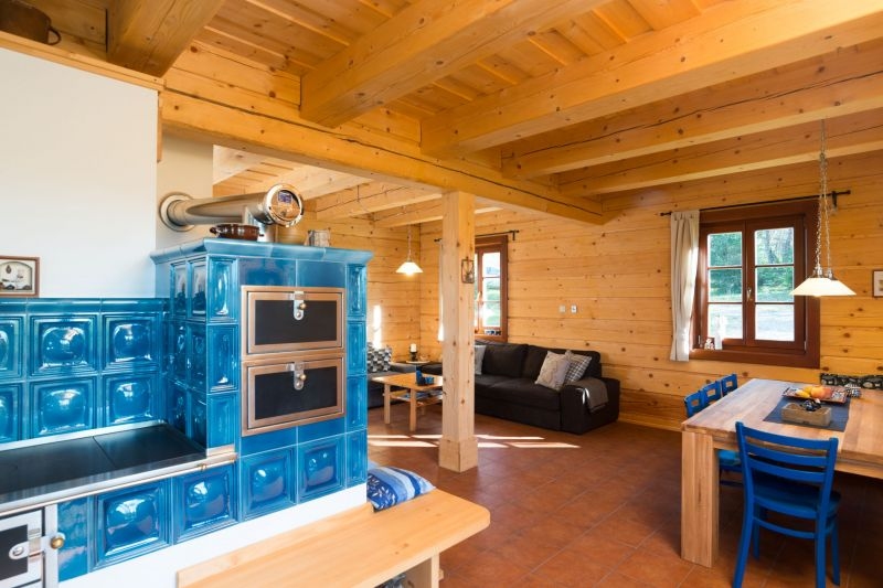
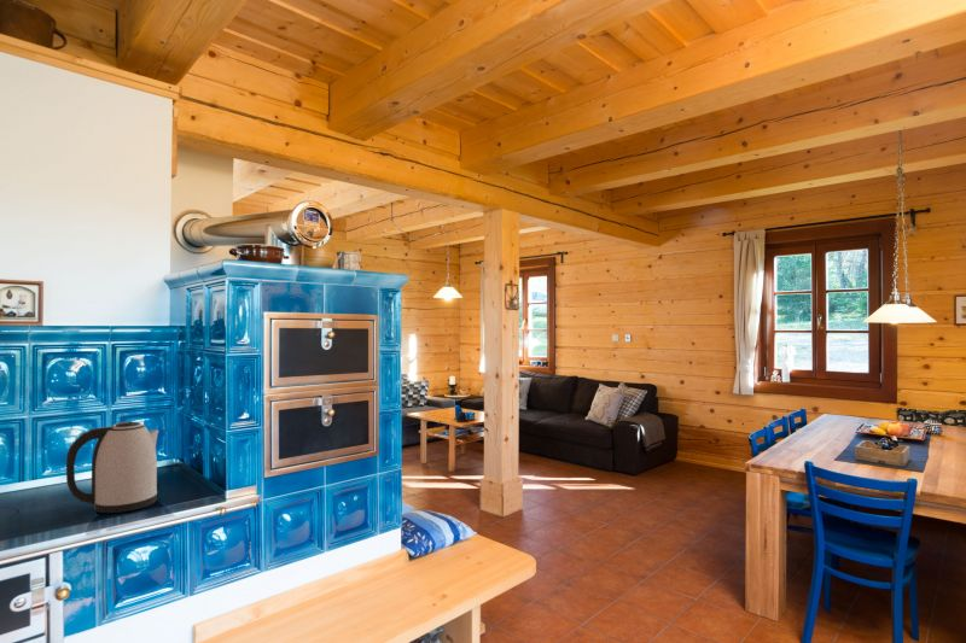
+ kettle (114, 464)
